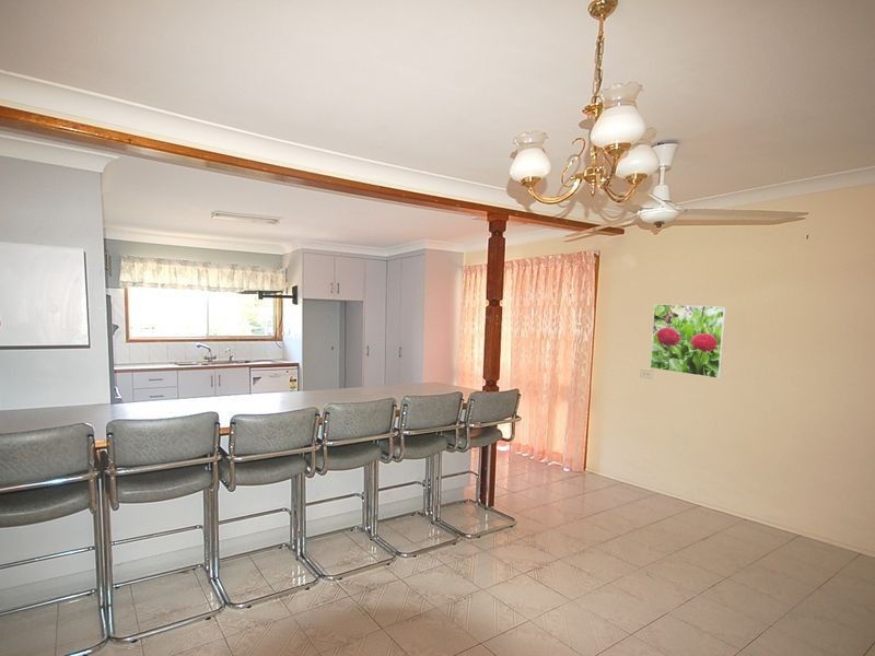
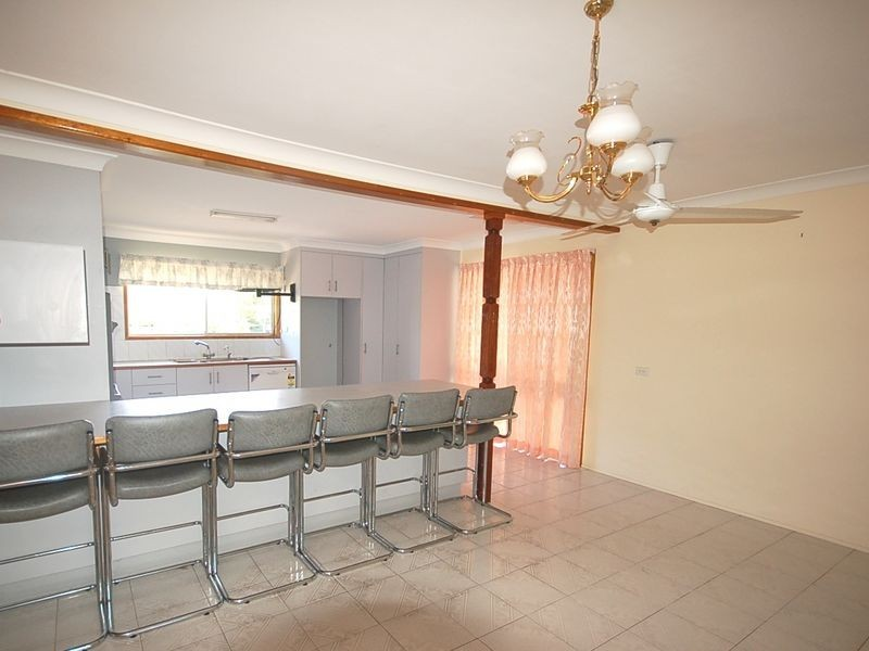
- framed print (685, 339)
